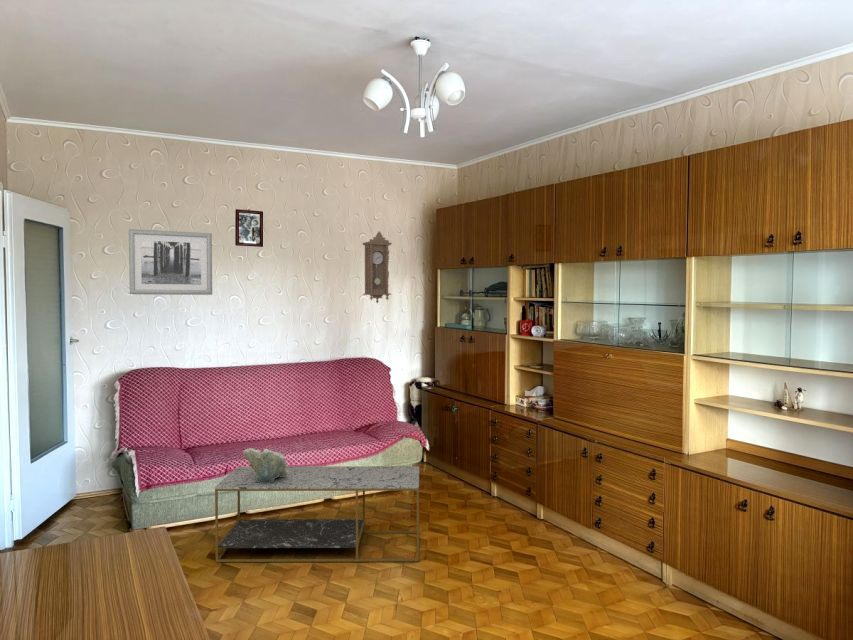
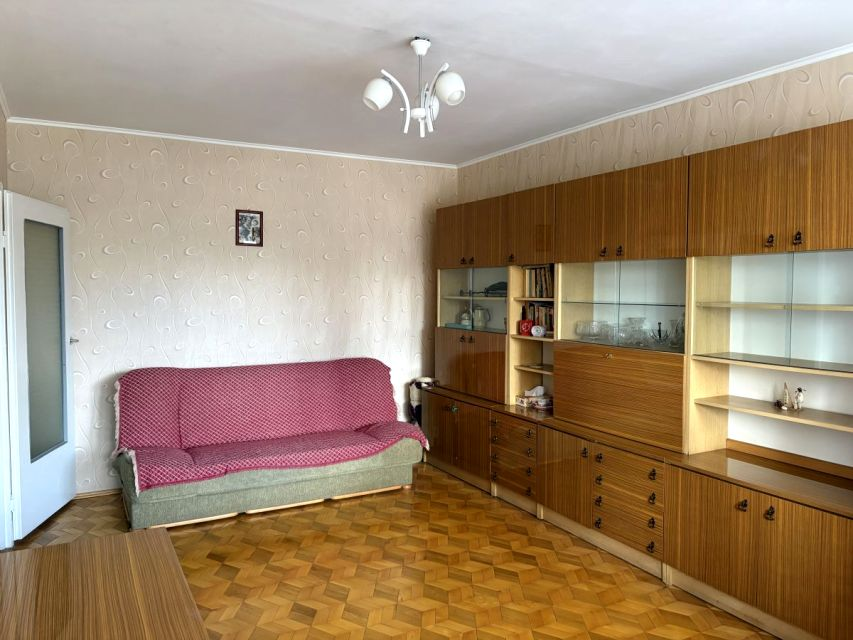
- decorative bowl (266, 462)
- pendulum clock (377, 267)
- wall art (171, 263)
- coffee table (323, 519)
